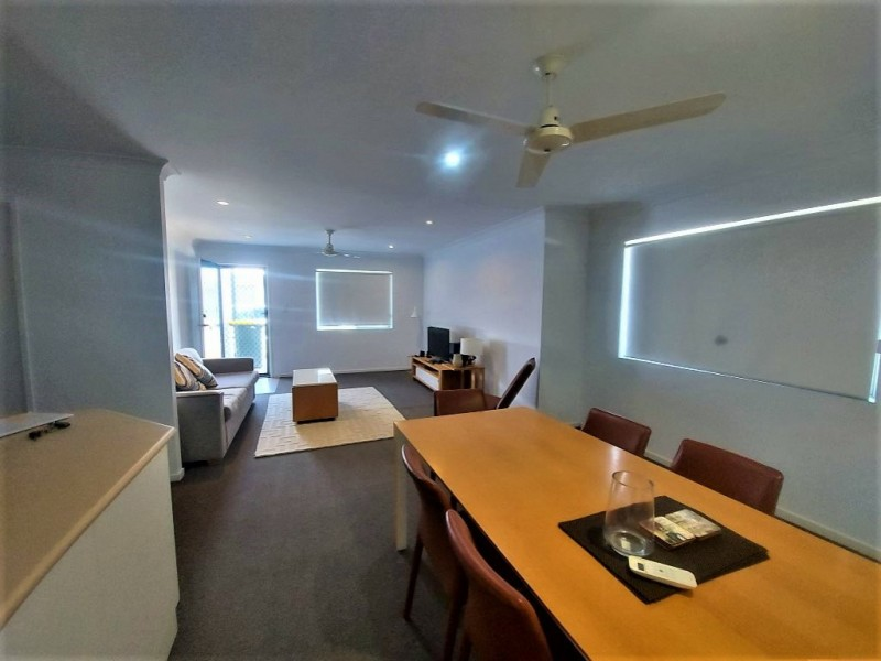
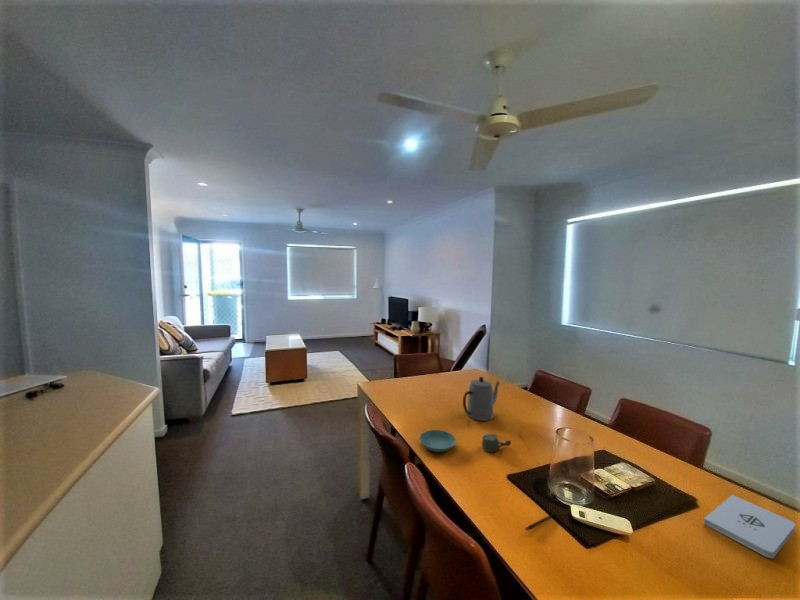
+ pen (542, 520)
+ saucer (437, 441)
+ cup (496, 441)
+ teapot (482, 395)
+ notepad (749, 523)
